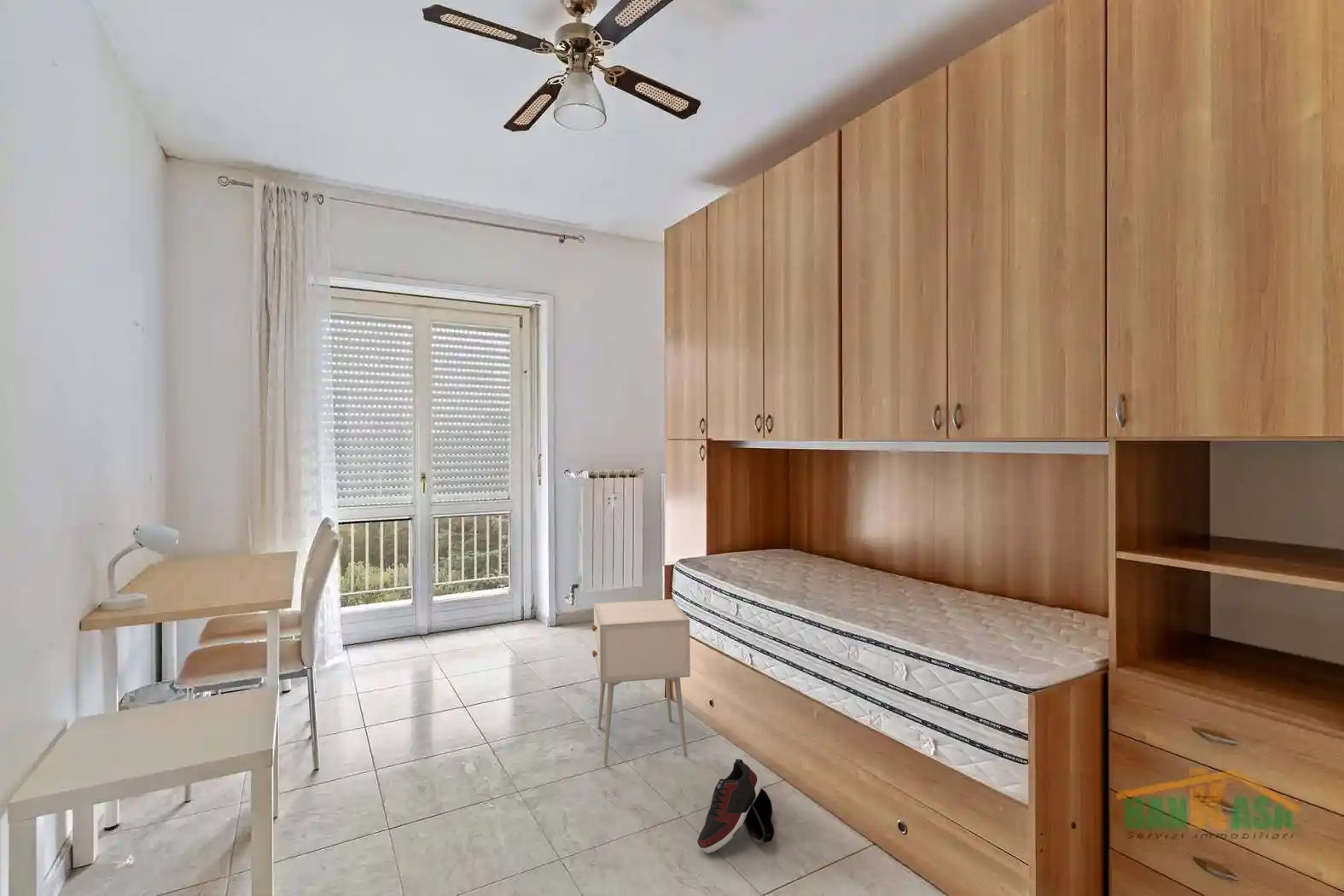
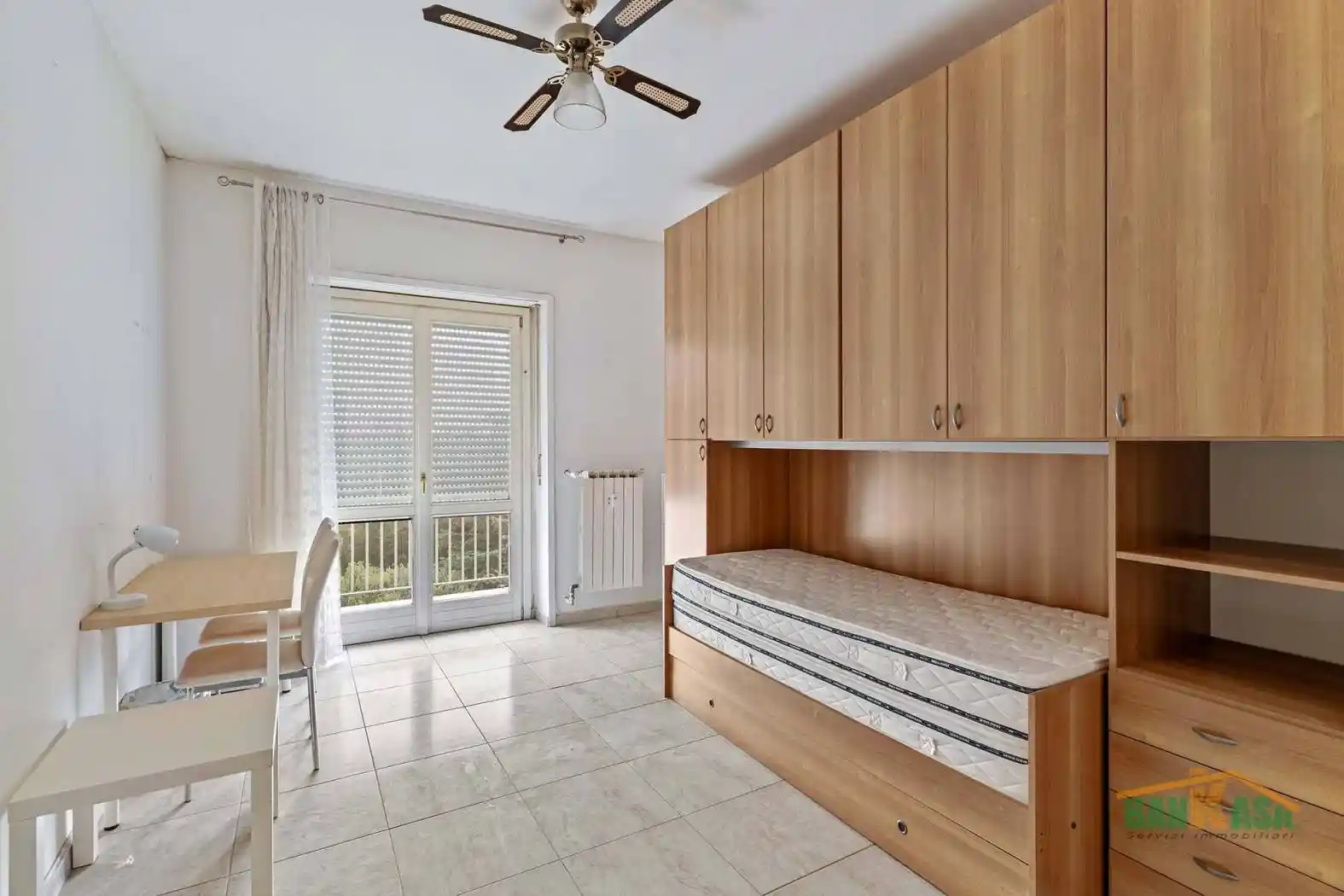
- shoe (735, 796)
- nightstand (637, 676)
